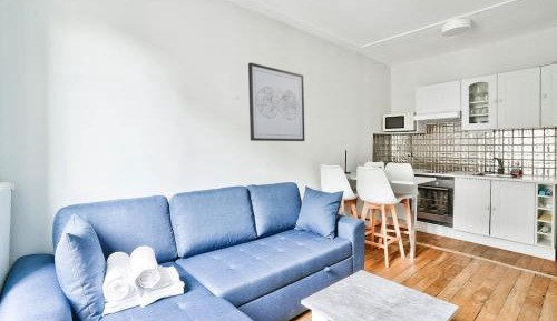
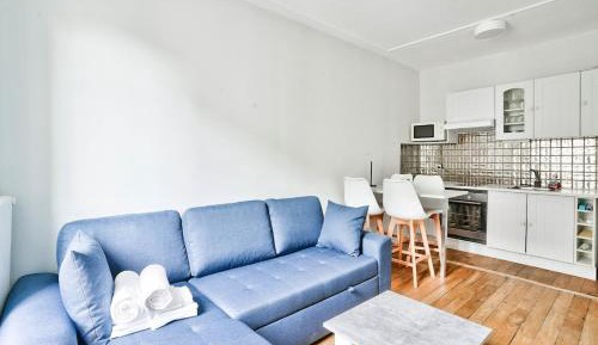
- wall art (278, 104)
